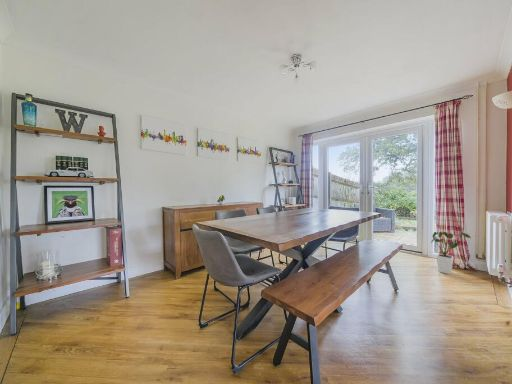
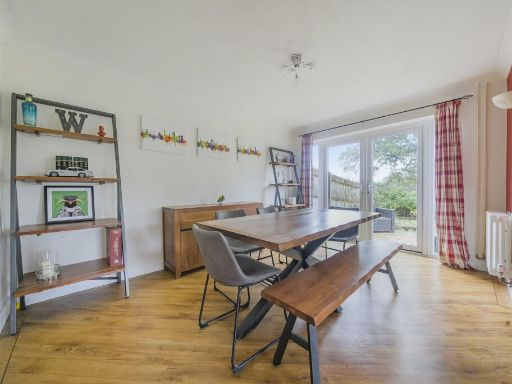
- house plant (448, 250)
